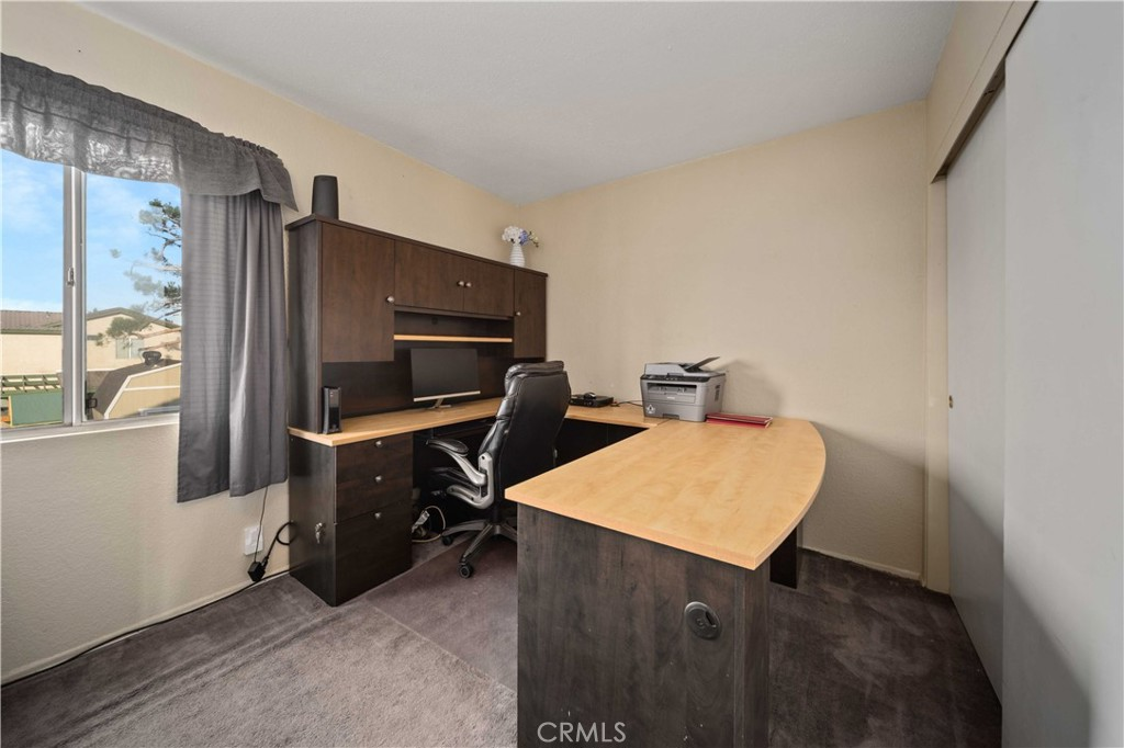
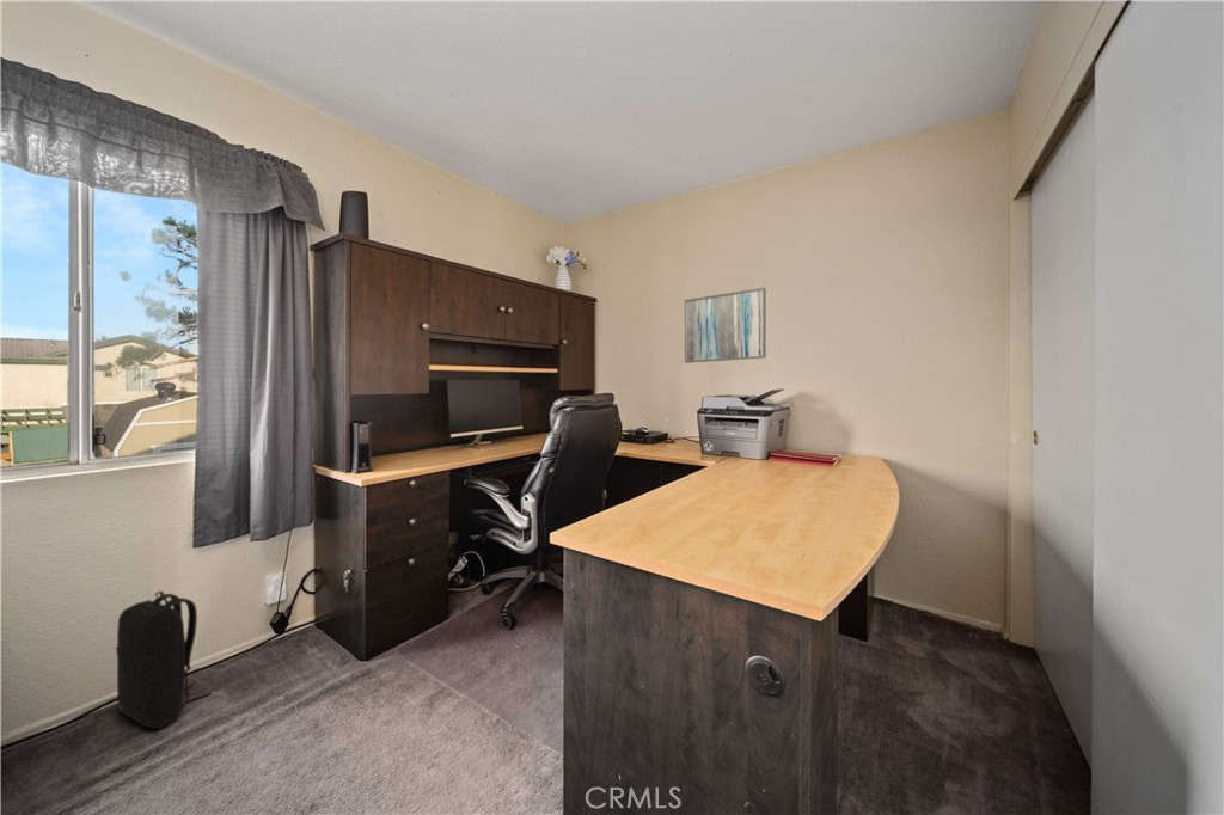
+ wall art (722, 326)
+ backpack (166, 648)
